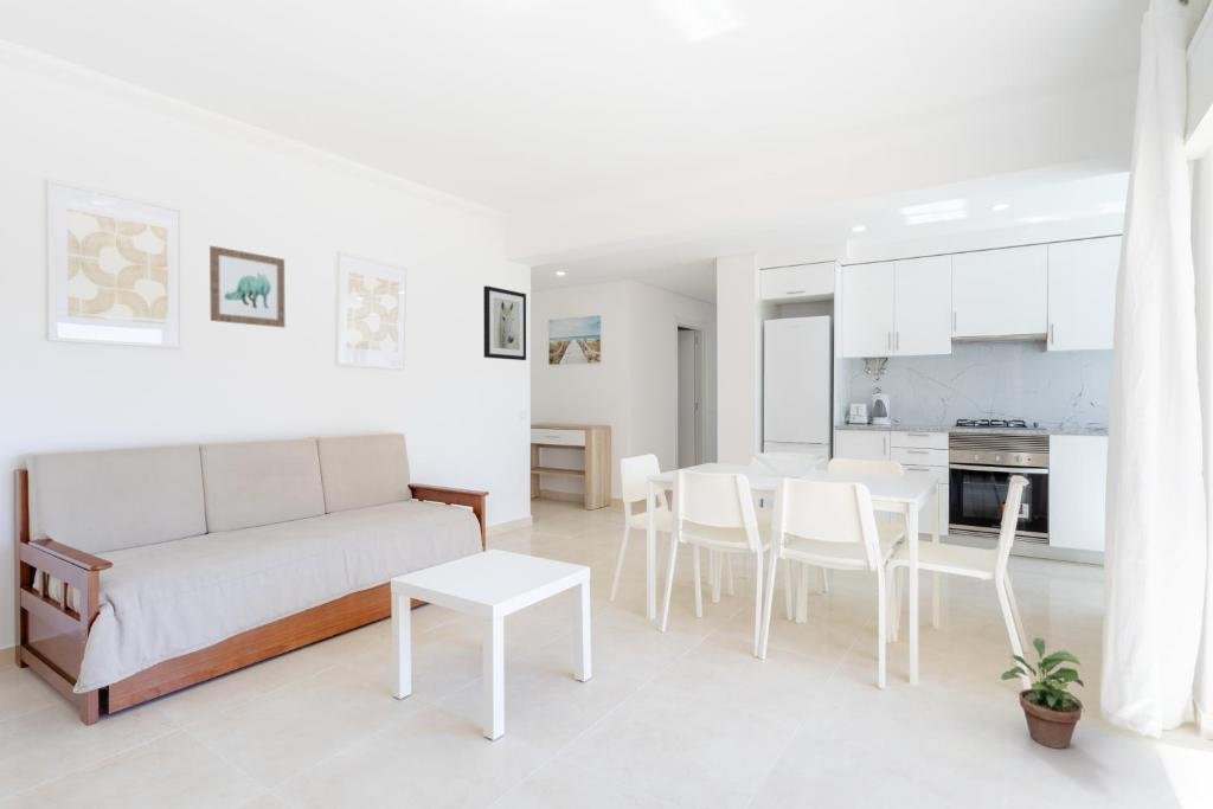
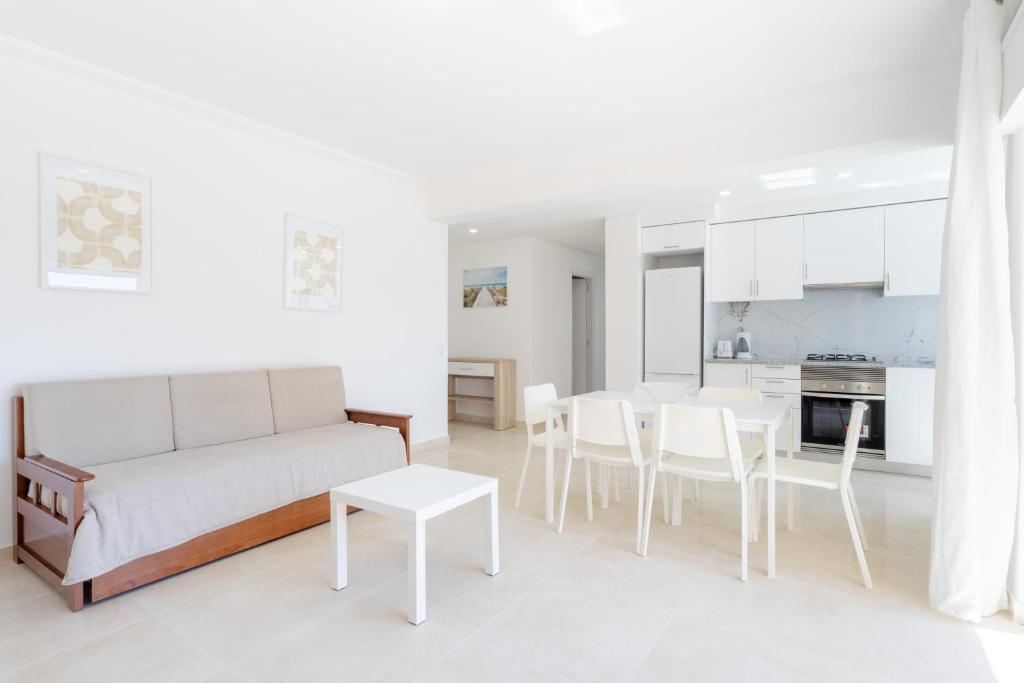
- wall art (505, 325)
- potted plant (1040, 689)
- wall art (249, 288)
